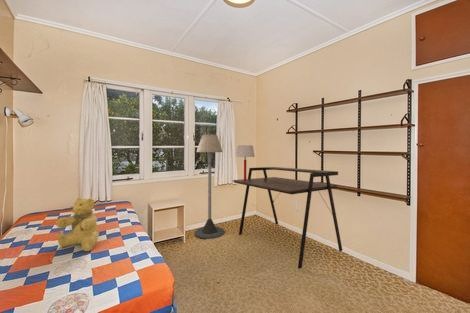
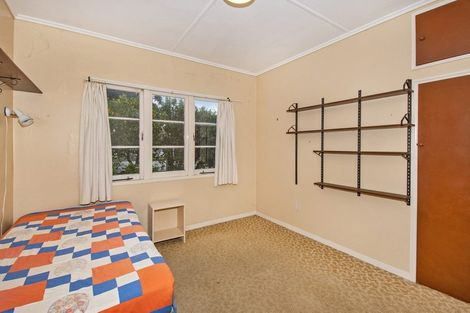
- teddy bear (83, 222)
- floor lamp (209, 184)
- table lamp (245, 162)
- desk (274, 208)
